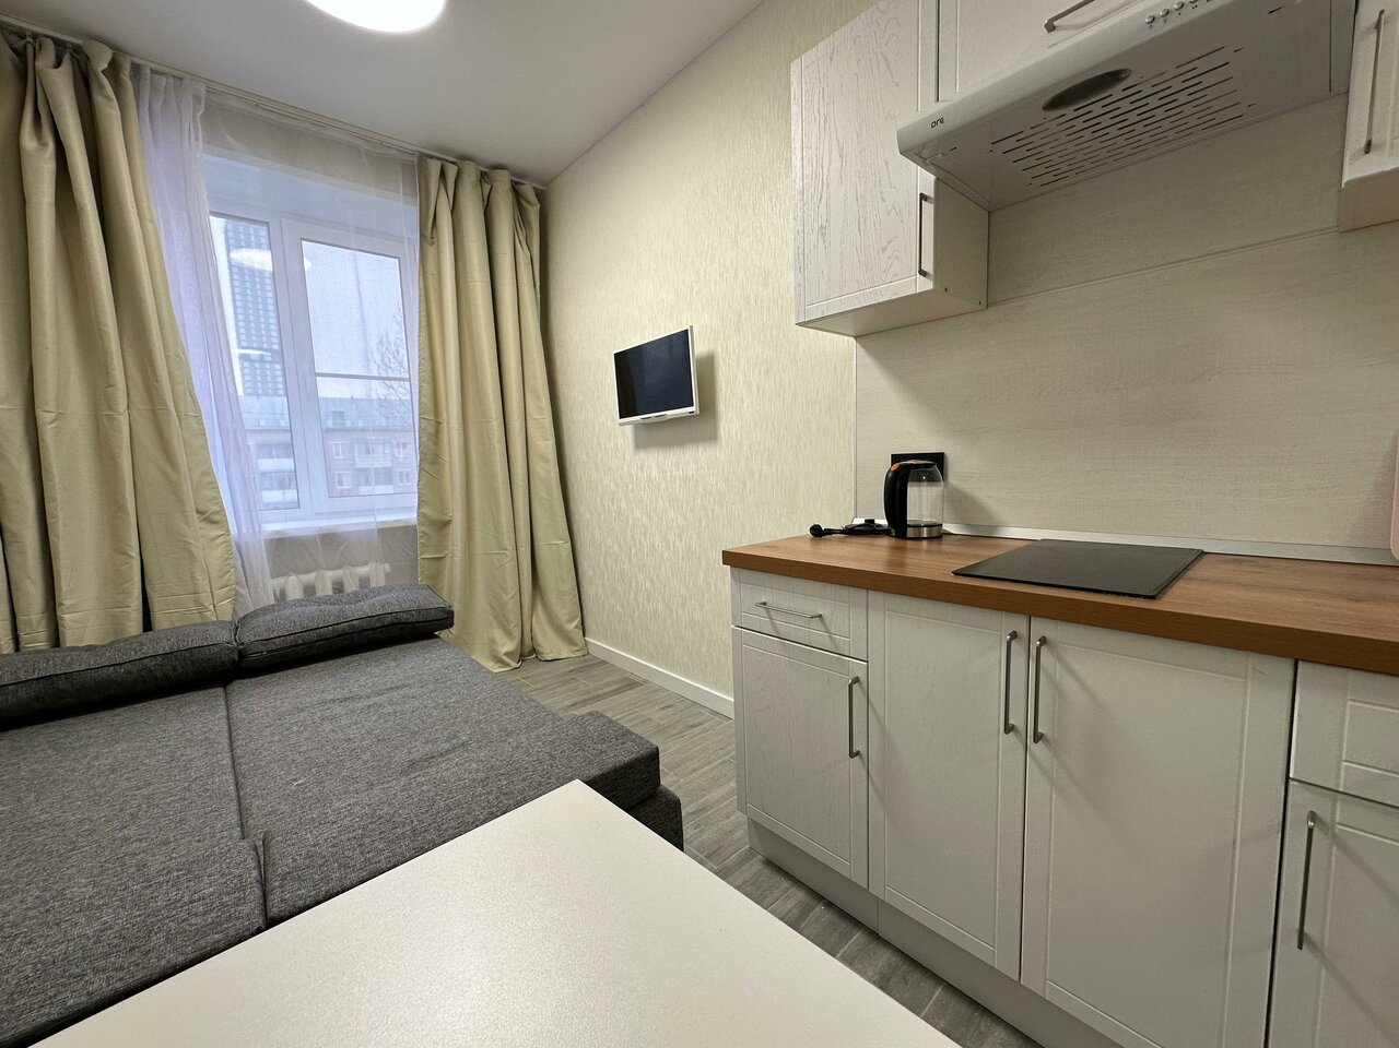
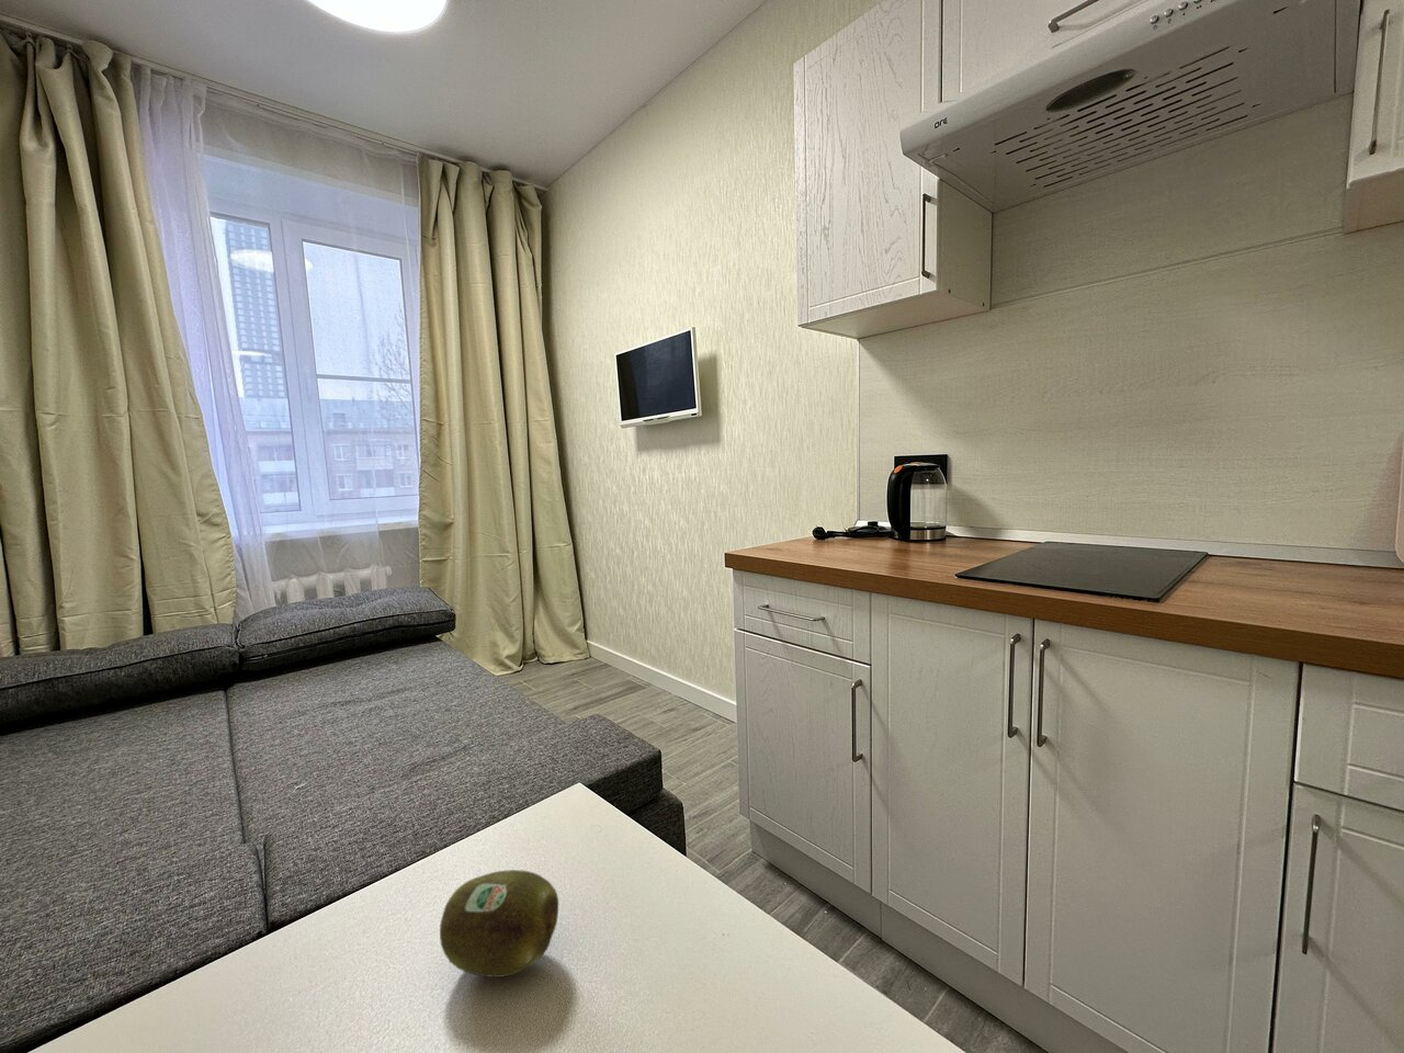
+ fruit (500, 921)
